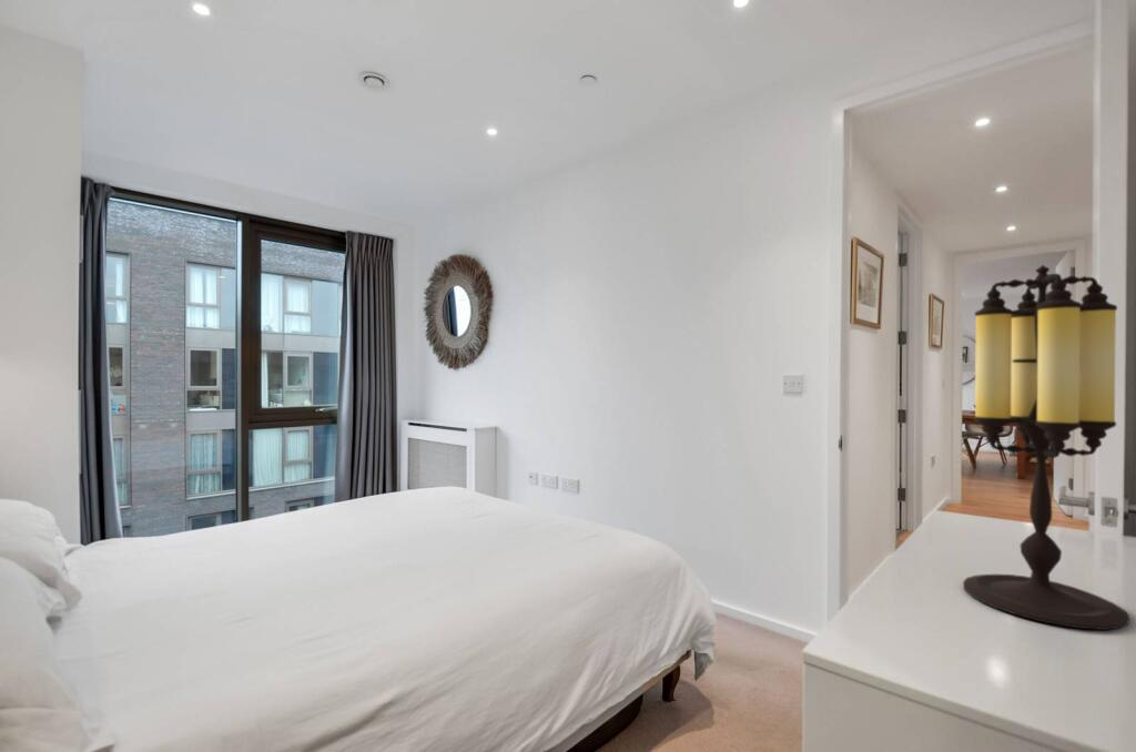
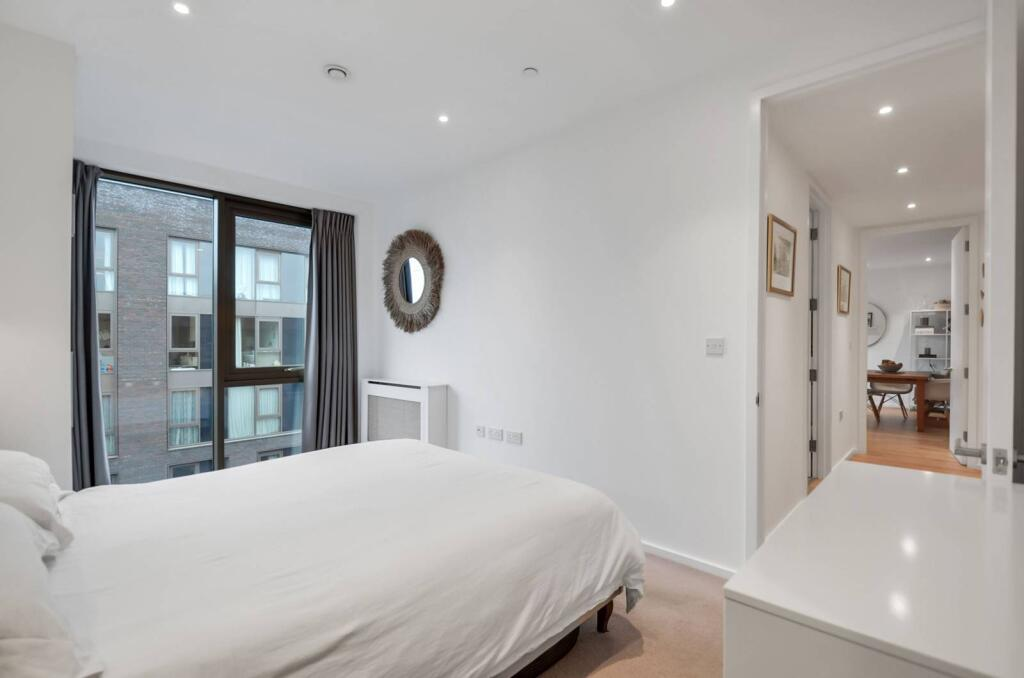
- table lamp (1041, 433)
